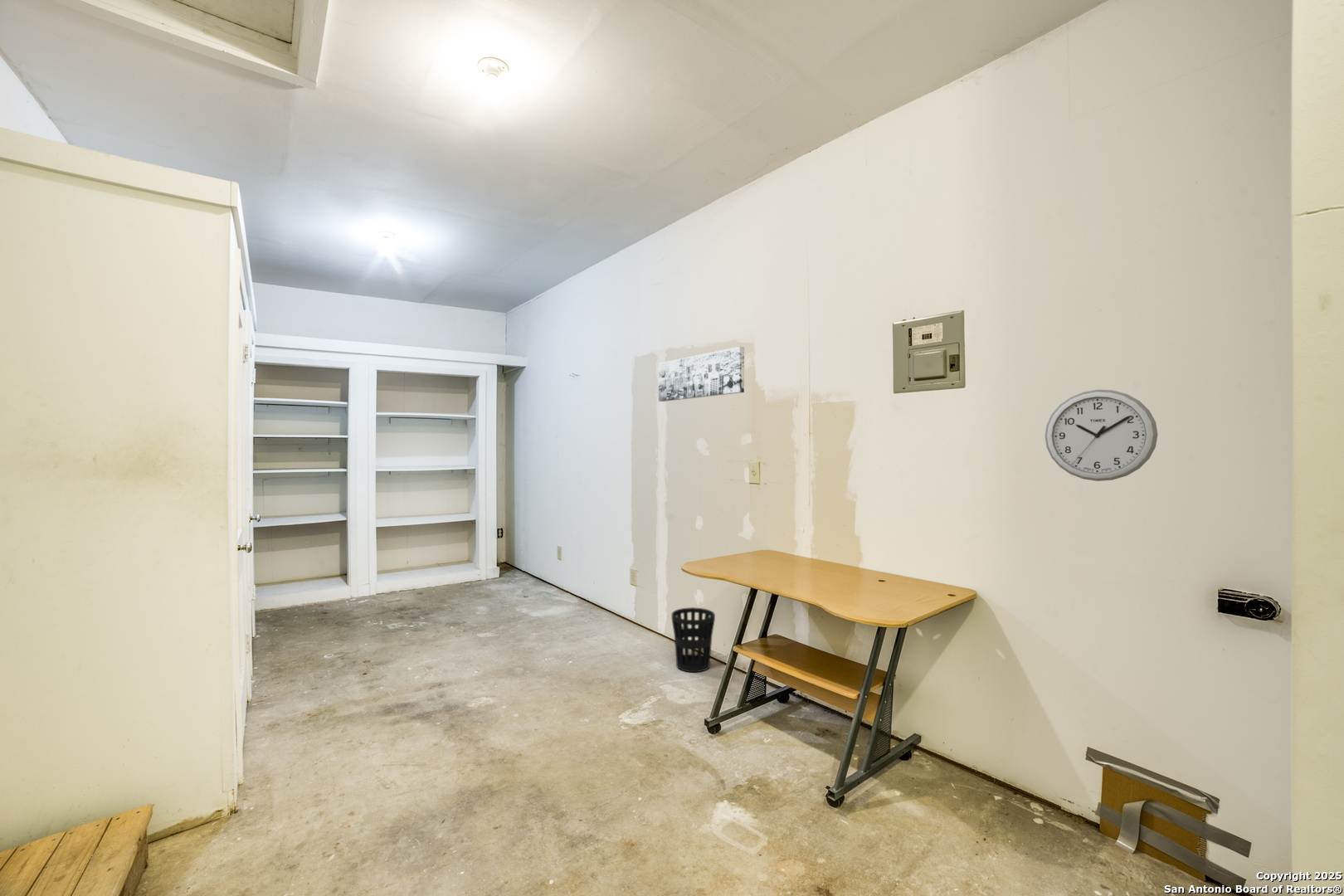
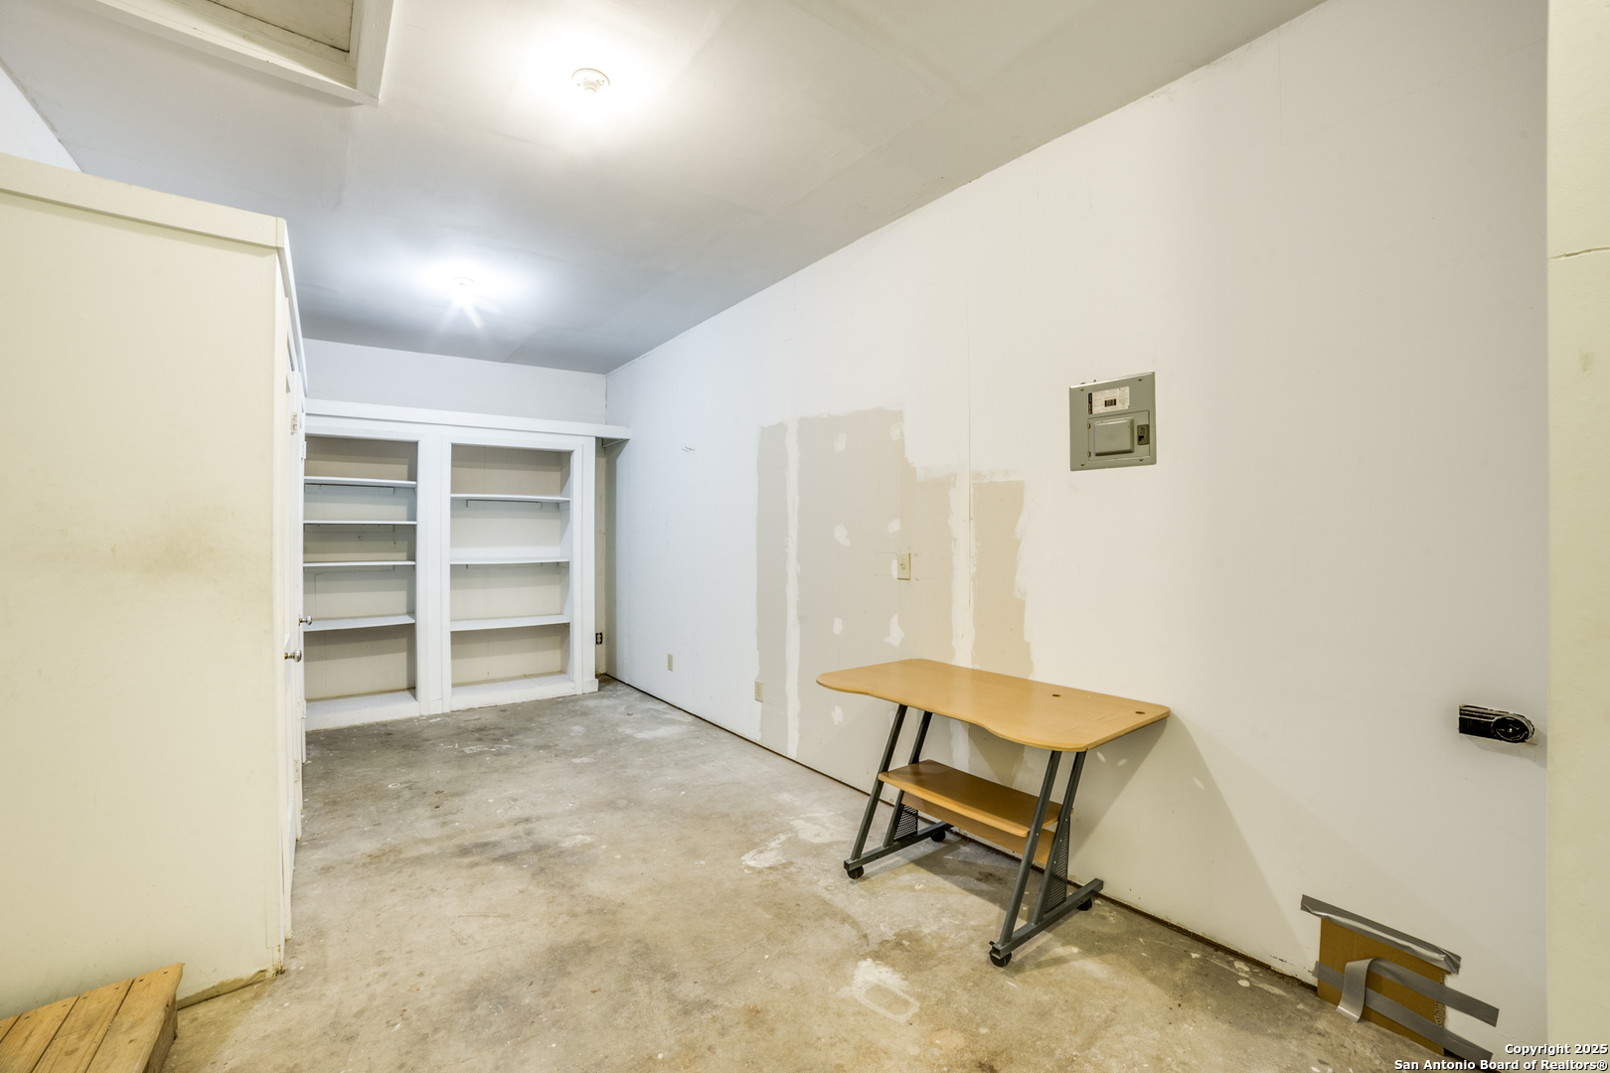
- wall art (698, 376)
- wastebasket (693, 639)
- wall clock (1097, 435)
